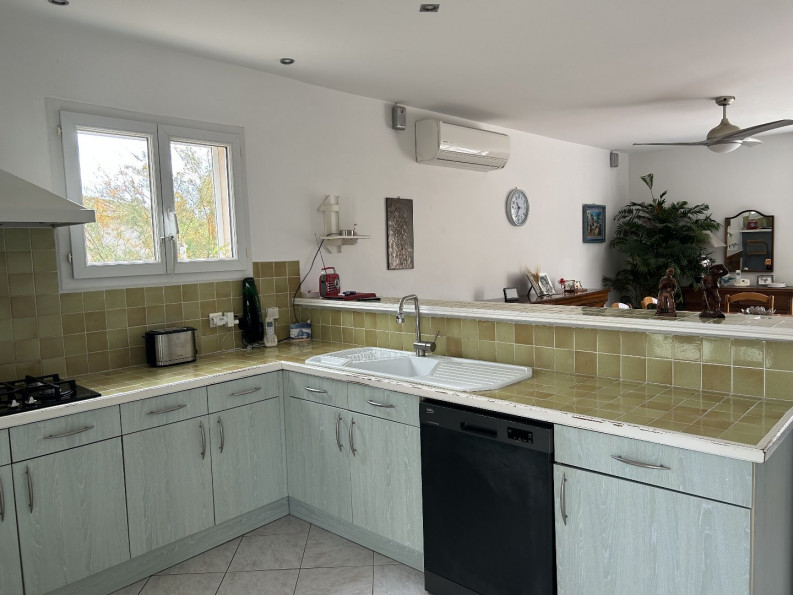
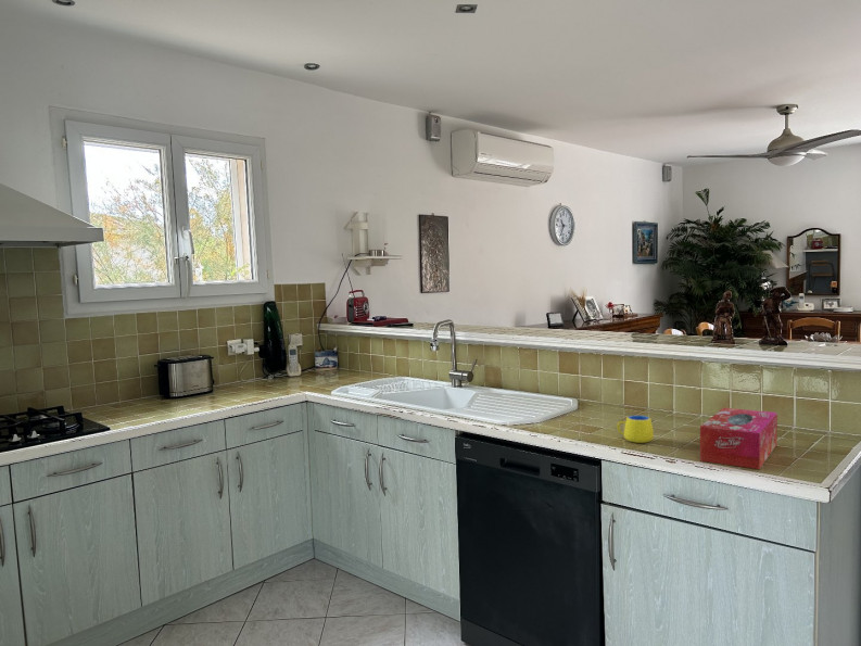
+ tissue box (739, 435)
+ mug (634, 428)
